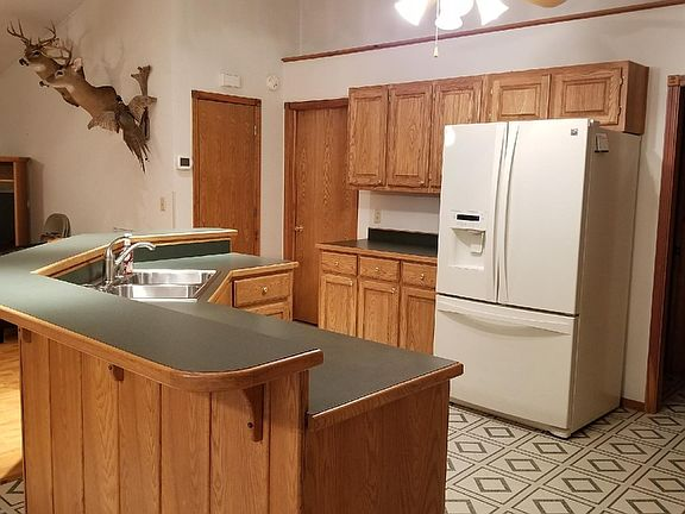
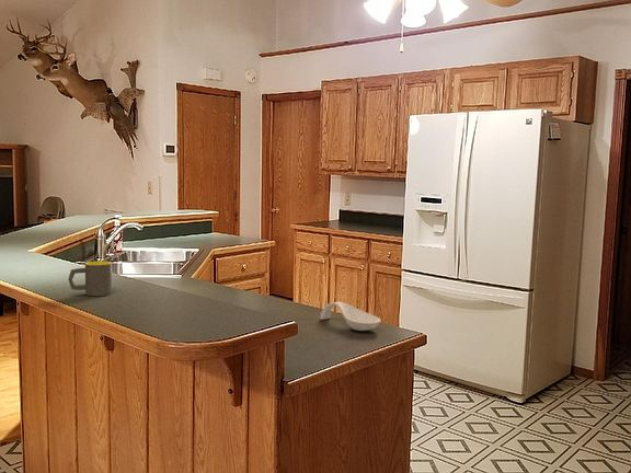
+ spoon rest (348, 315)
+ mug (90, 278)
